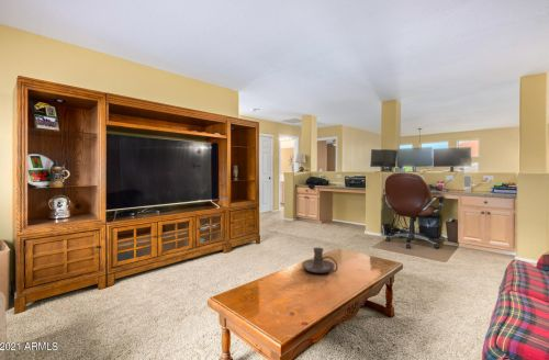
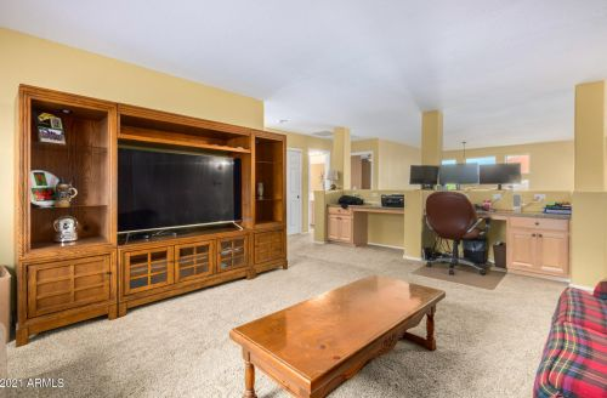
- candle holder (321, 260)
